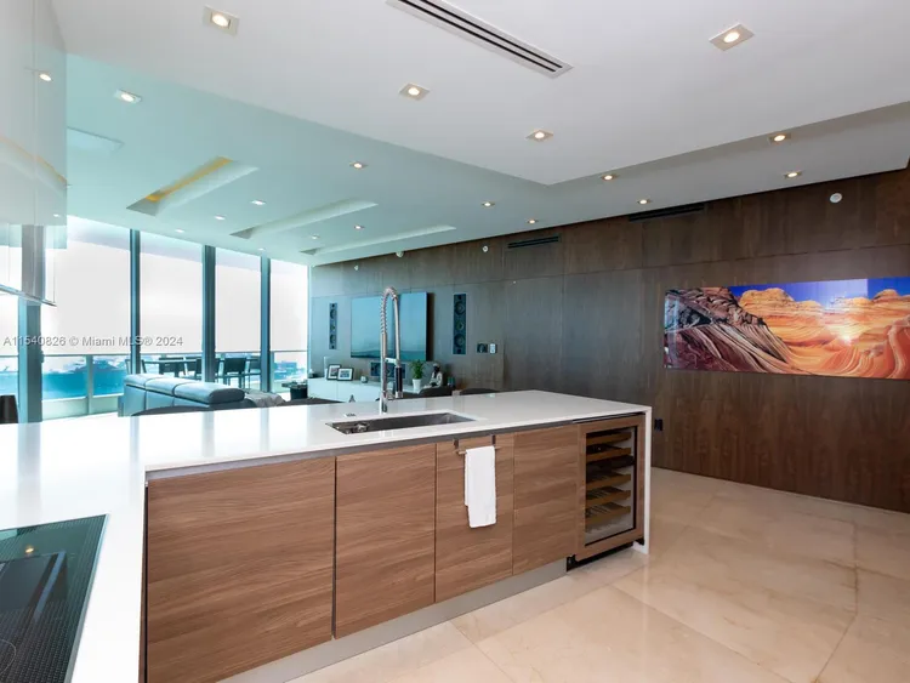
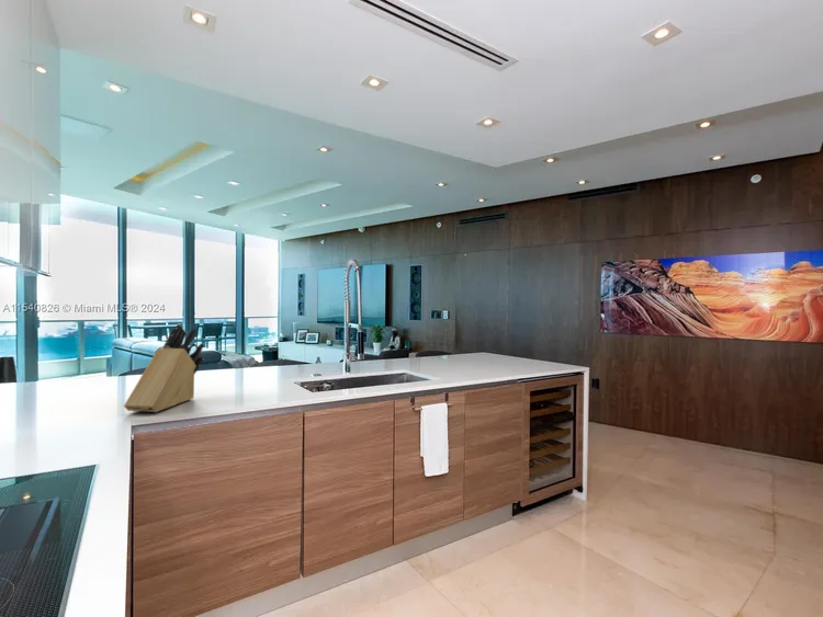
+ knife block (169, 364)
